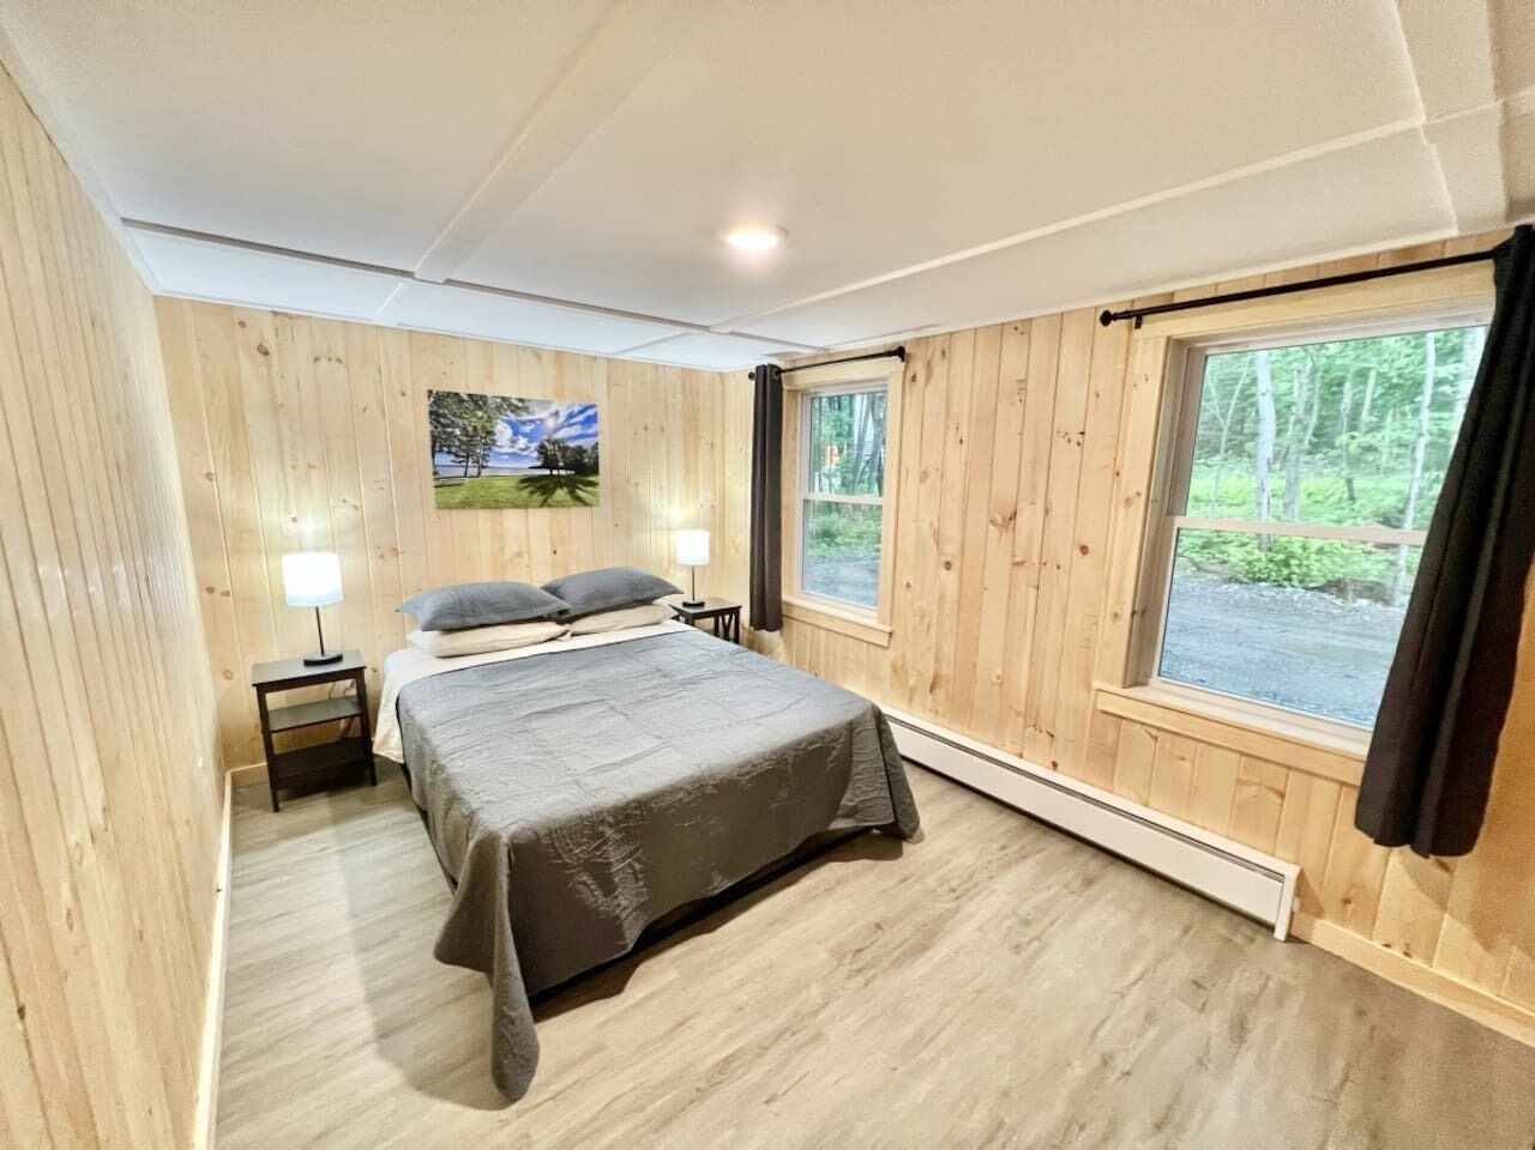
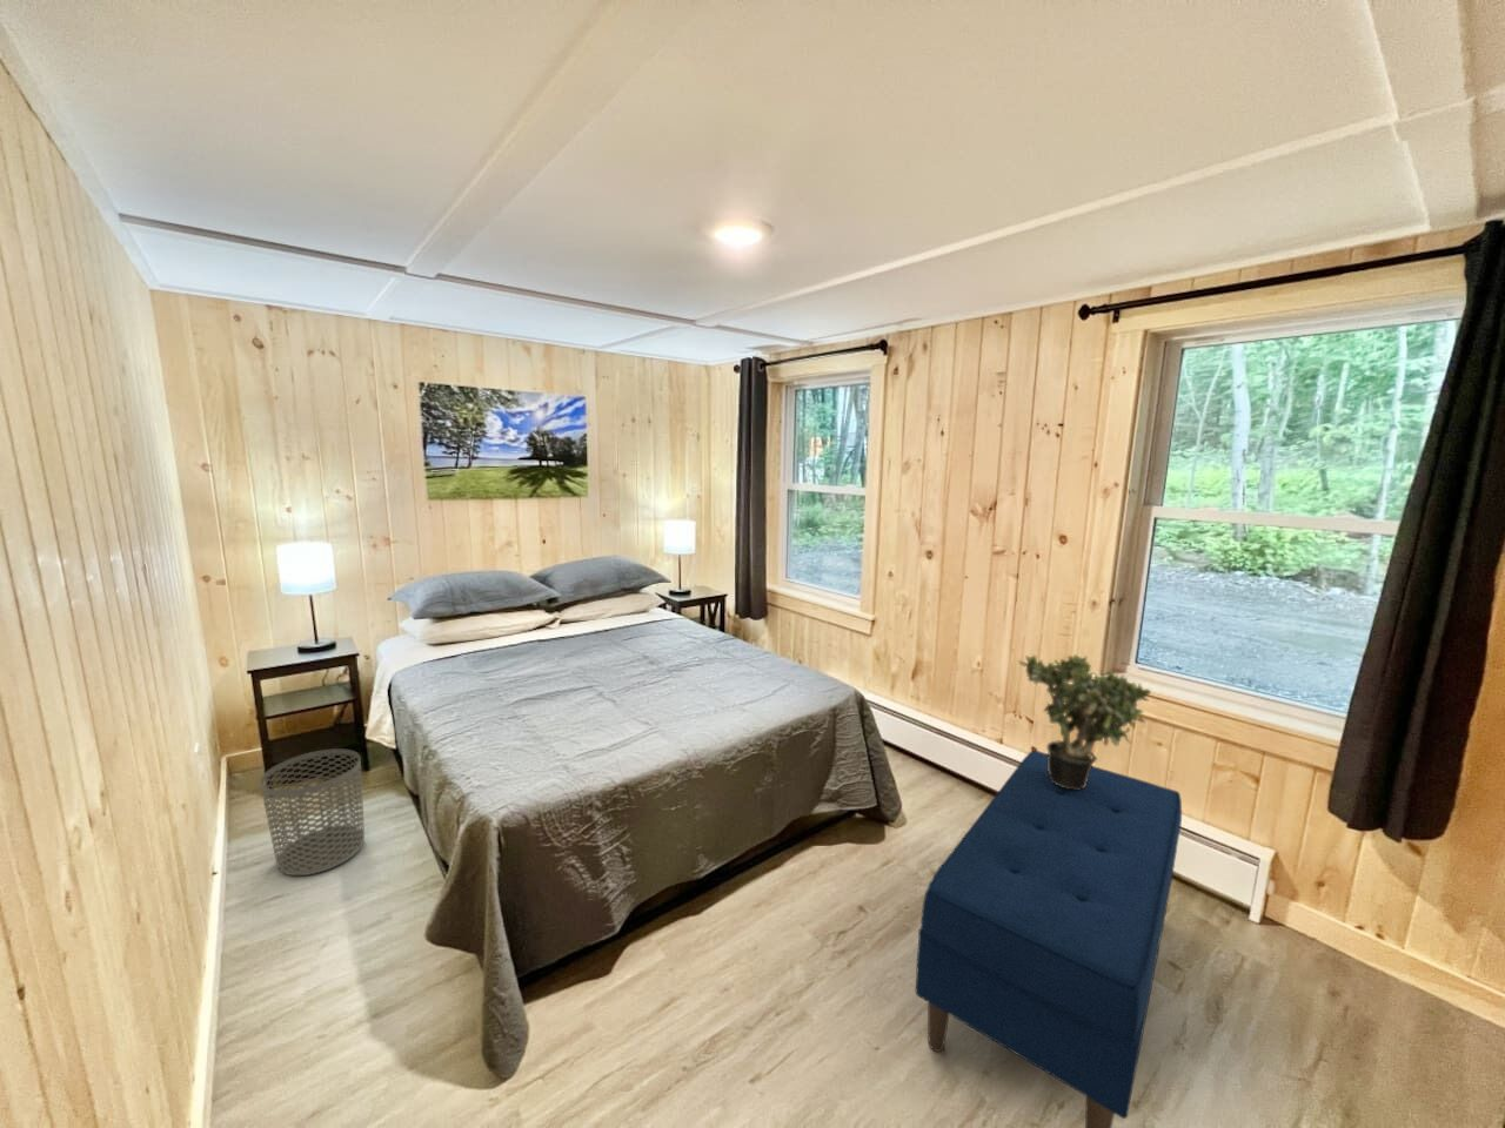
+ bench (1062, 904)
+ potted plant (1078, 722)
+ waste bin (316, 809)
